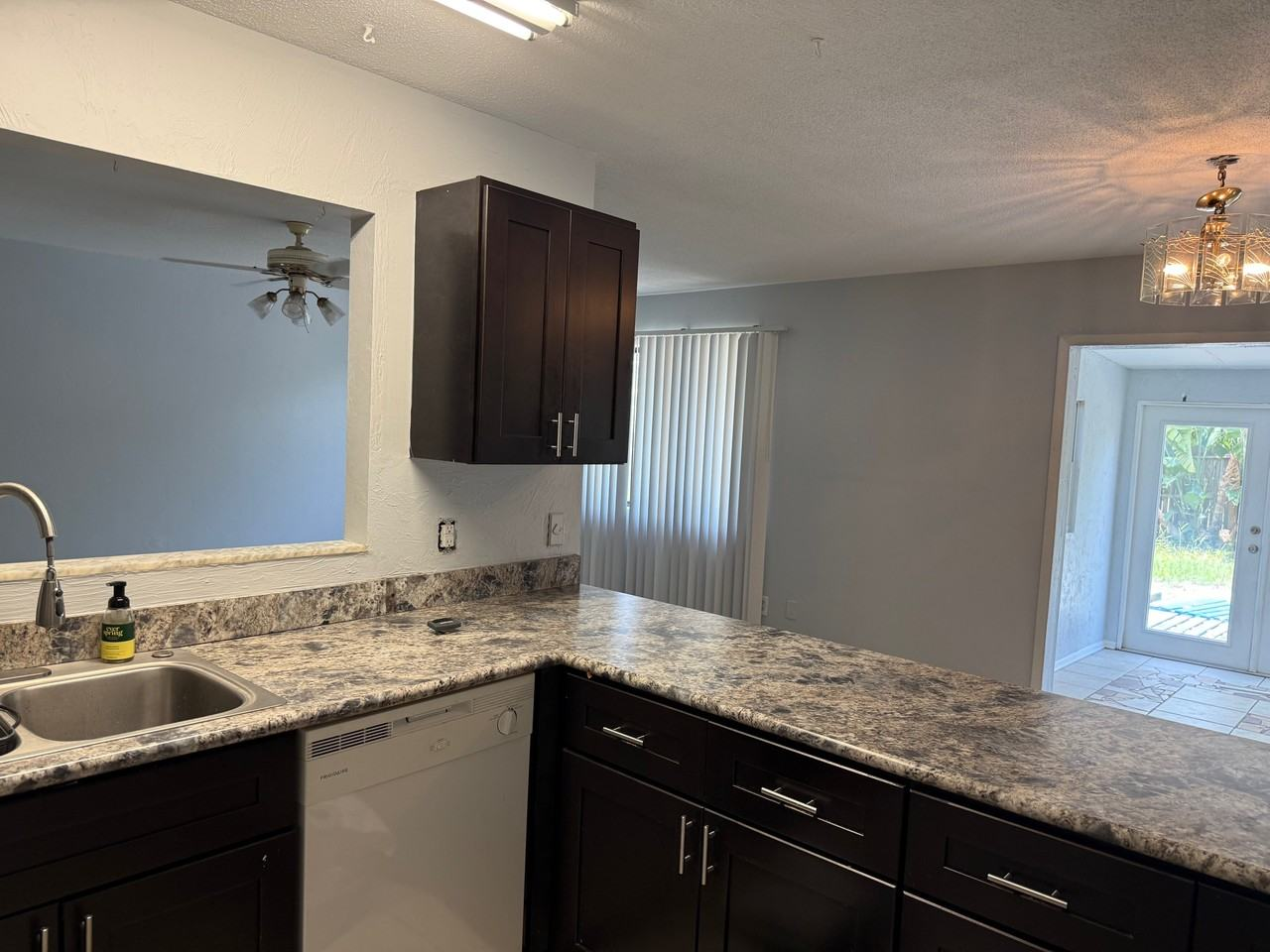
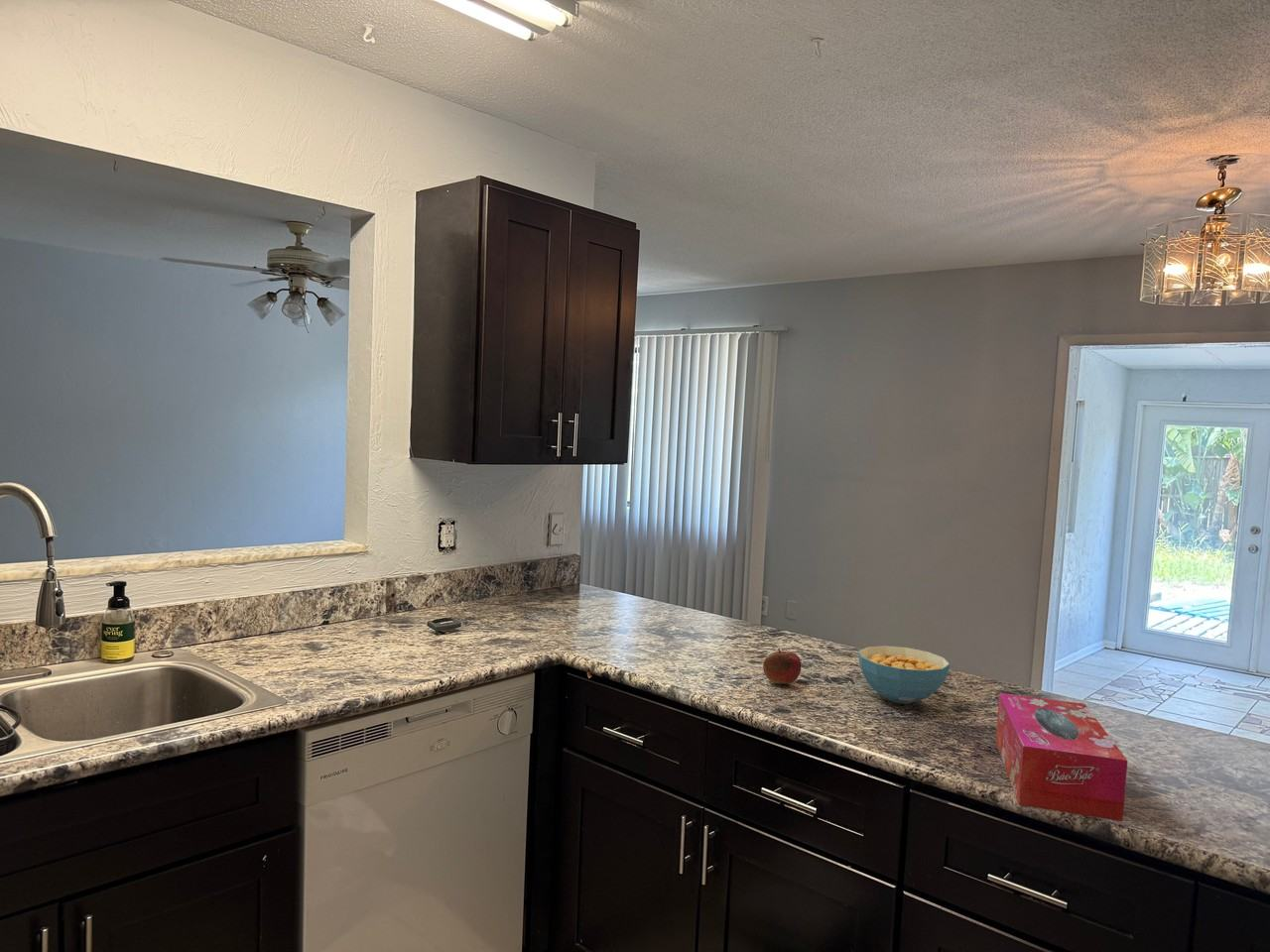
+ cereal bowl (901, 678)
+ fruit (782, 665)
+ tissue box (1054, 750)
